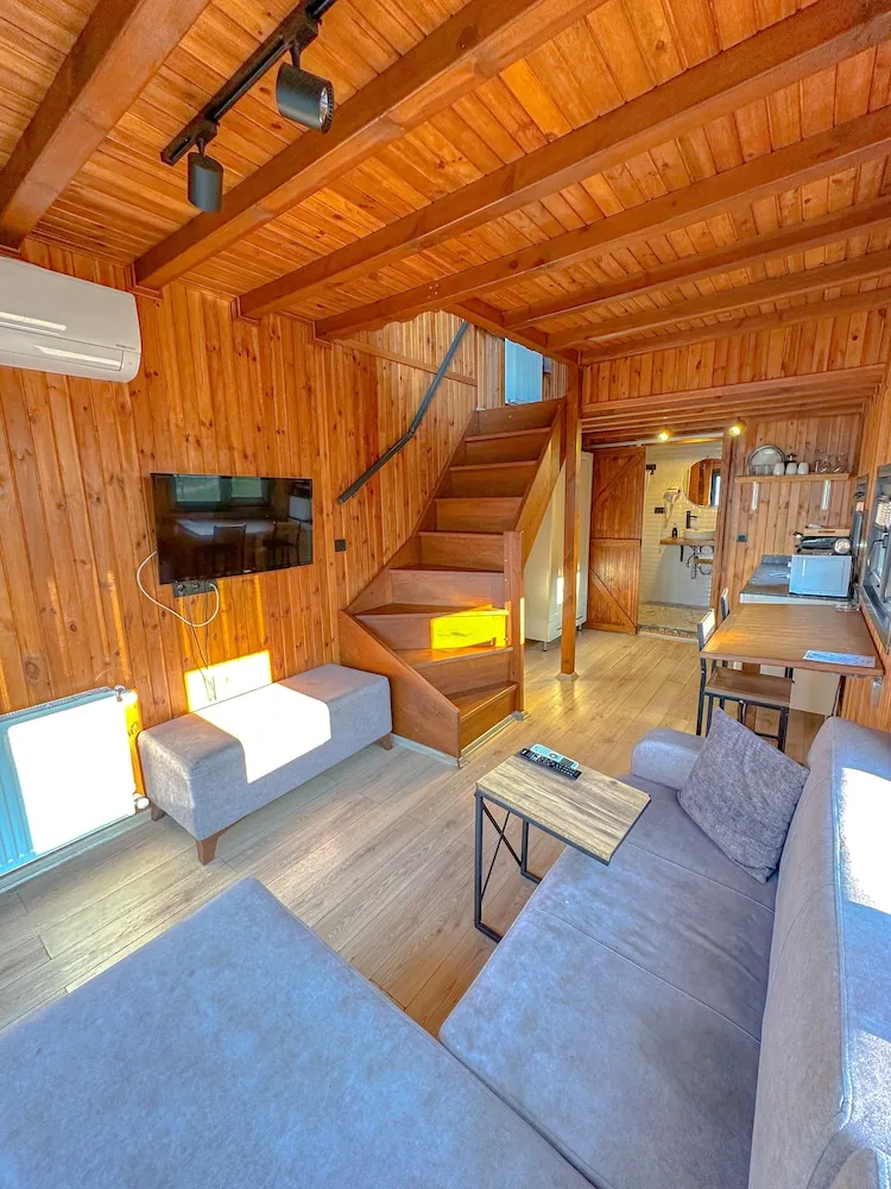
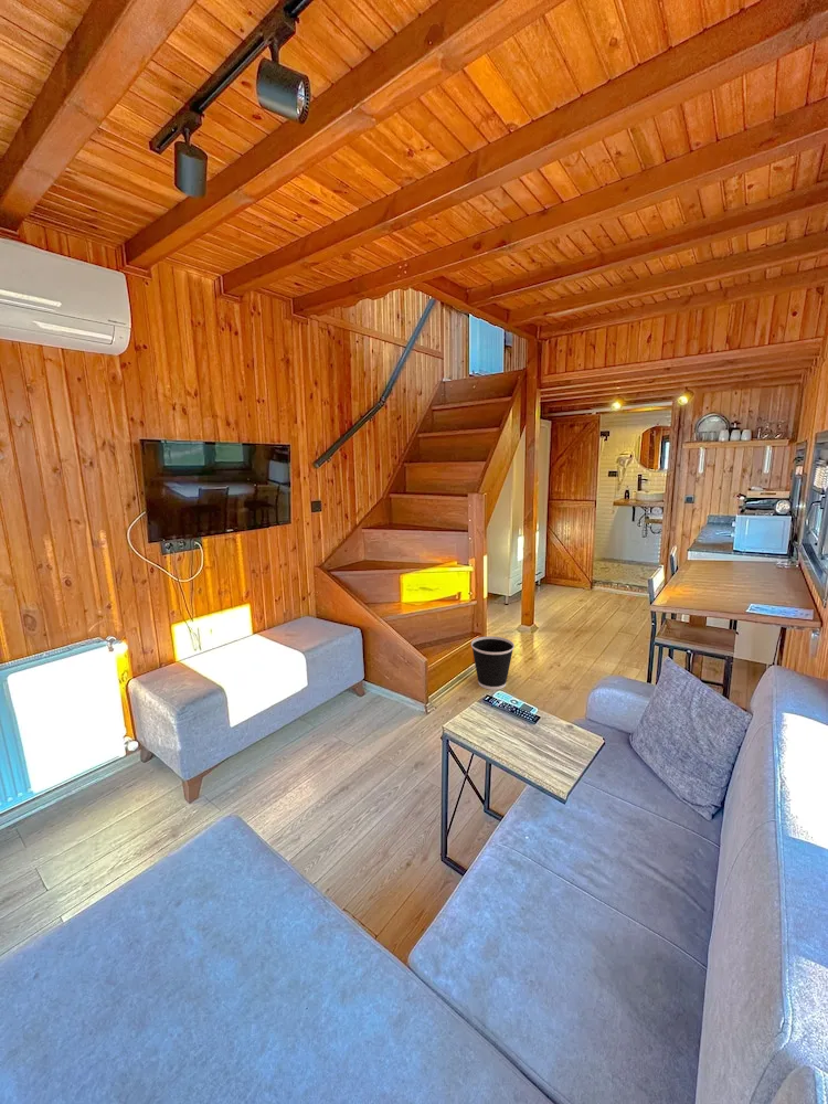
+ wastebasket (491, 664)
